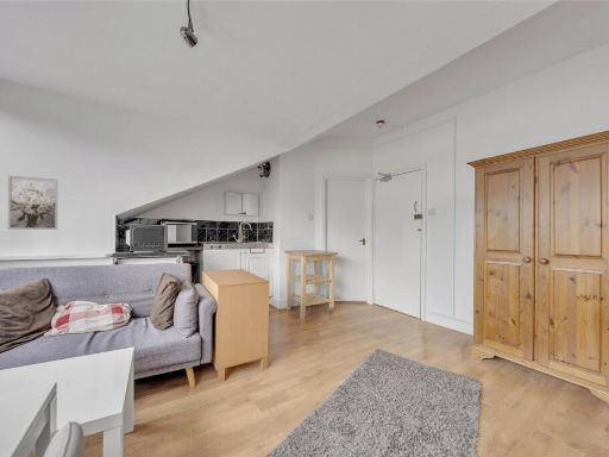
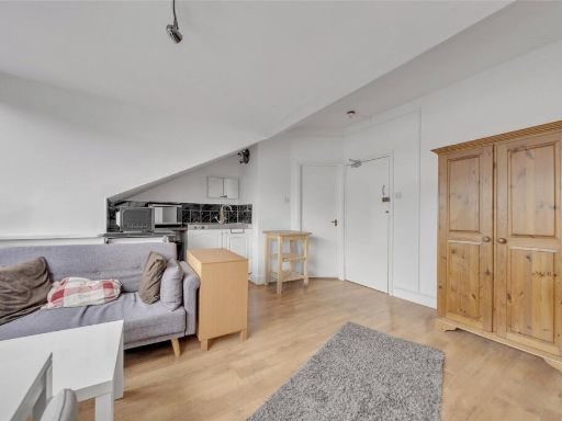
- wall art (33, 204)
